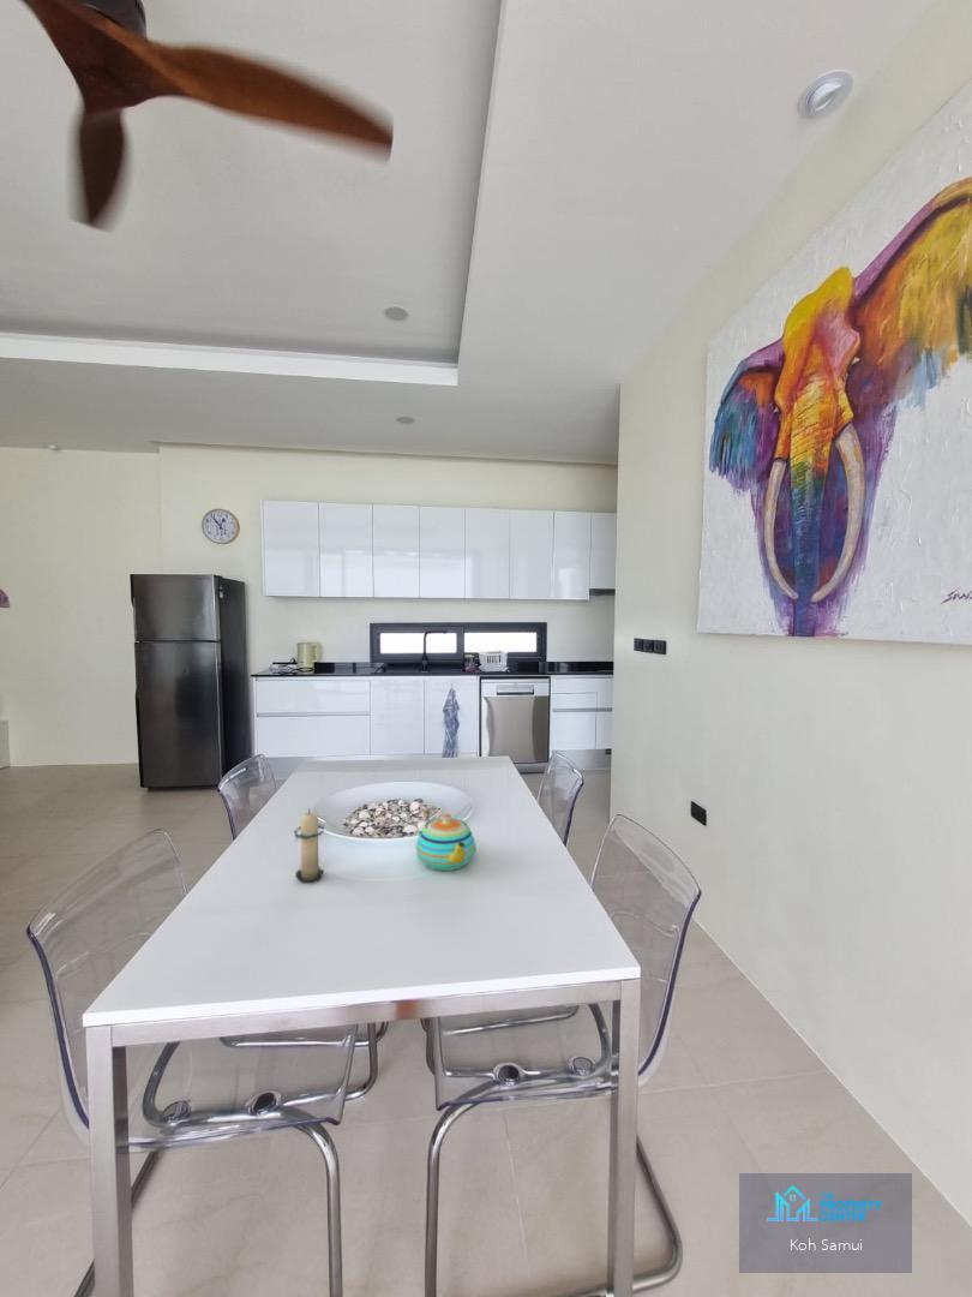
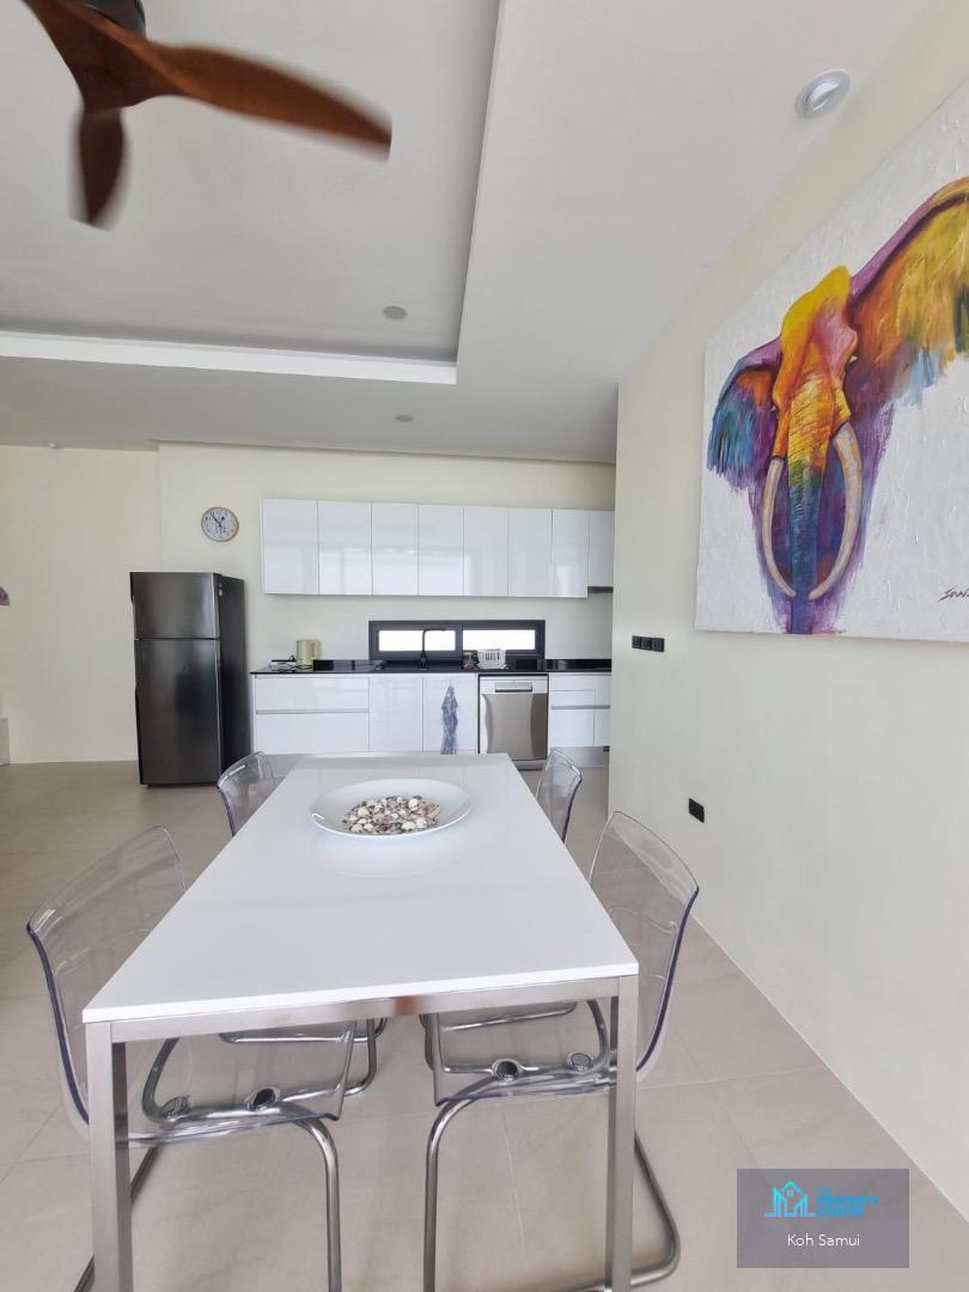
- candle (310, 842)
- teapot (446, 839)
